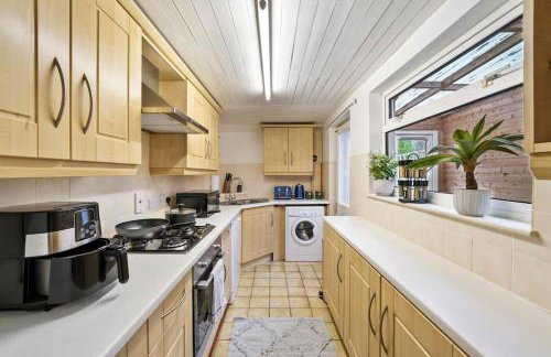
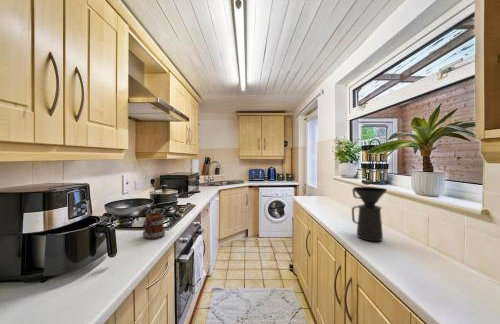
+ mug (153, 225)
+ coffee maker (369, 213)
